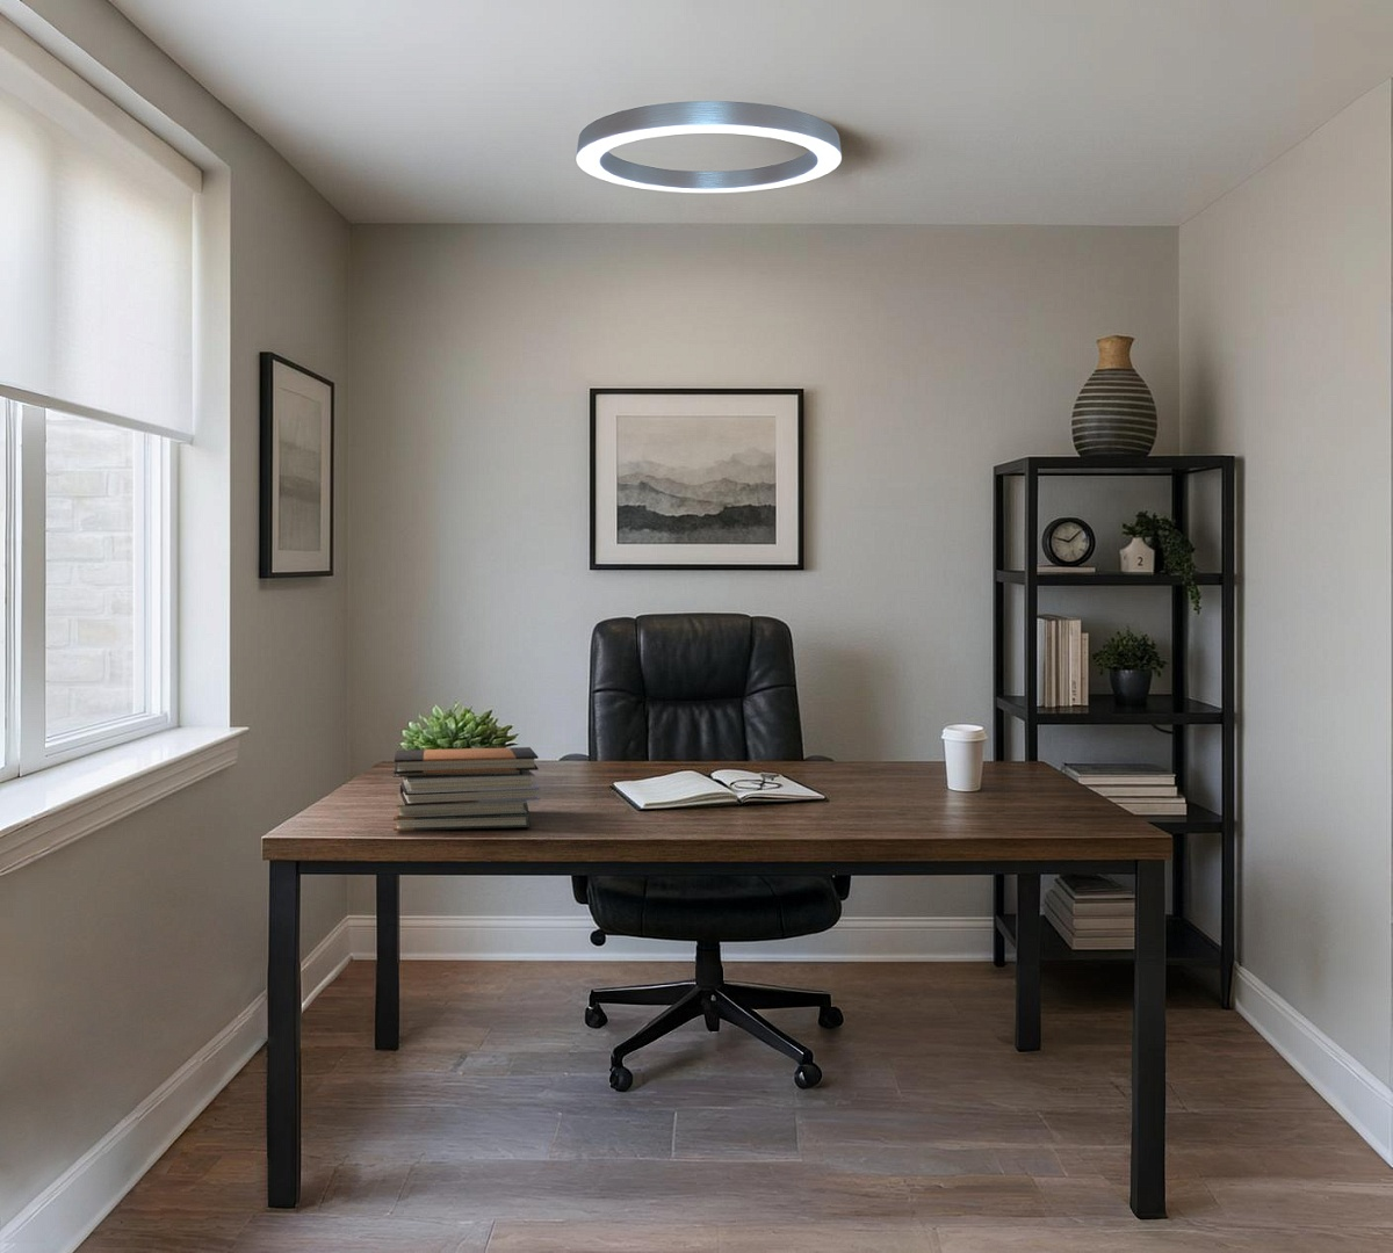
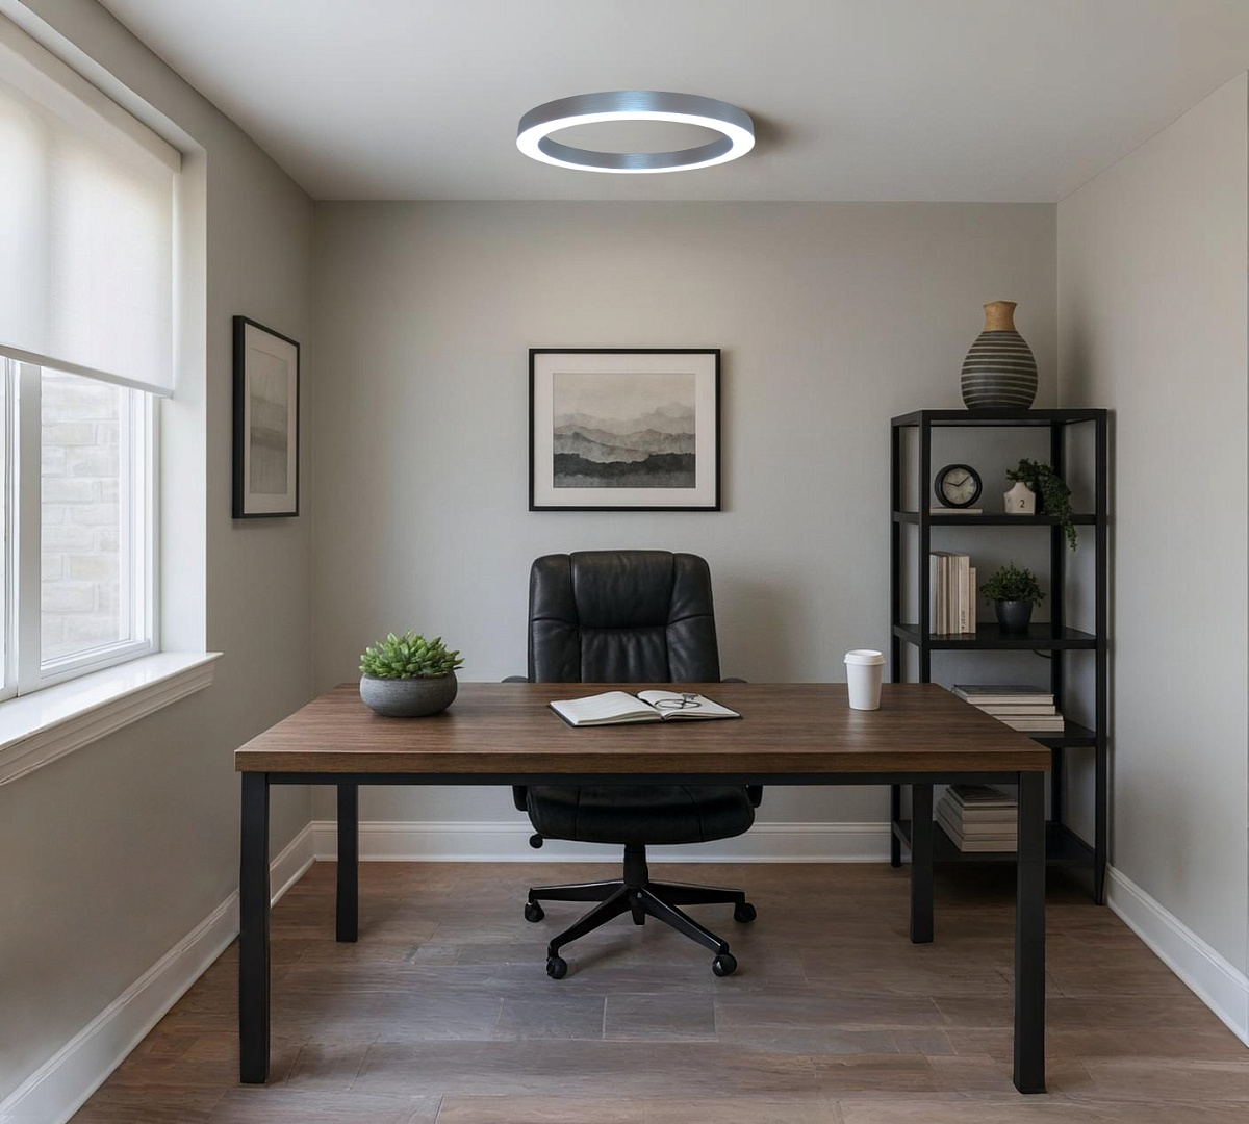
- book stack (466, 786)
